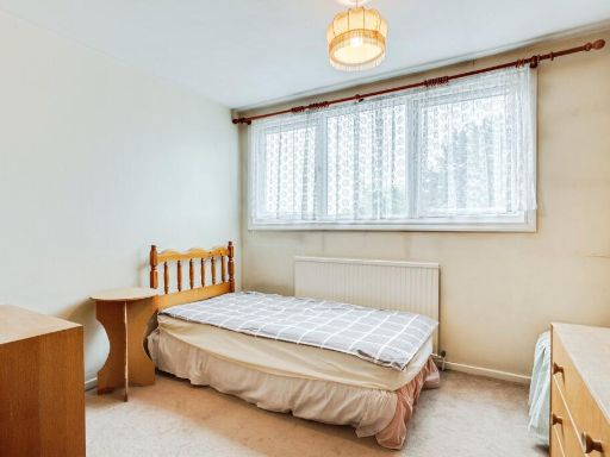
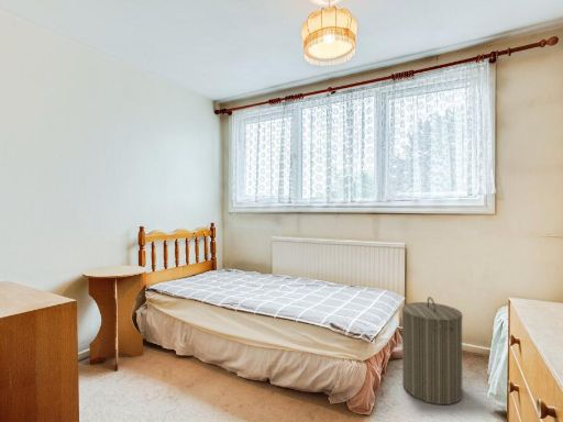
+ laundry hamper (431, 343)
